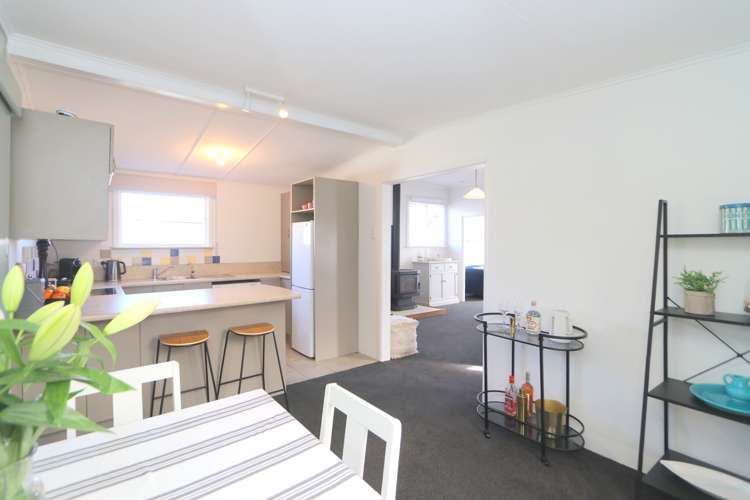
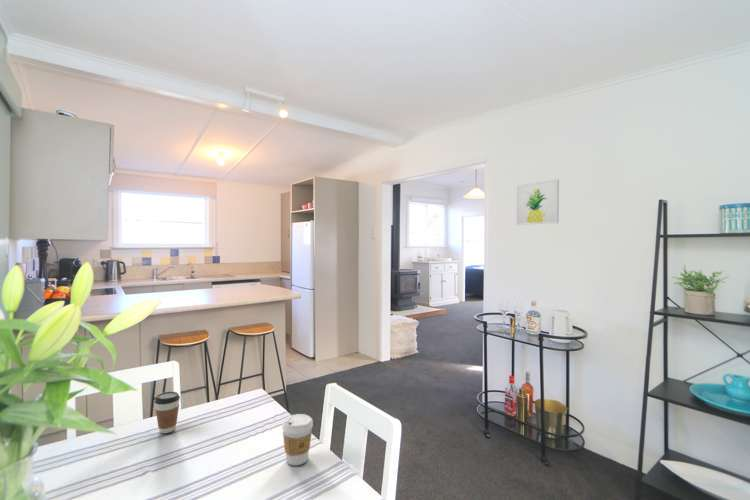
+ wall art (536, 203)
+ coffee cup (297, 438)
+ coffee cup (167, 412)
